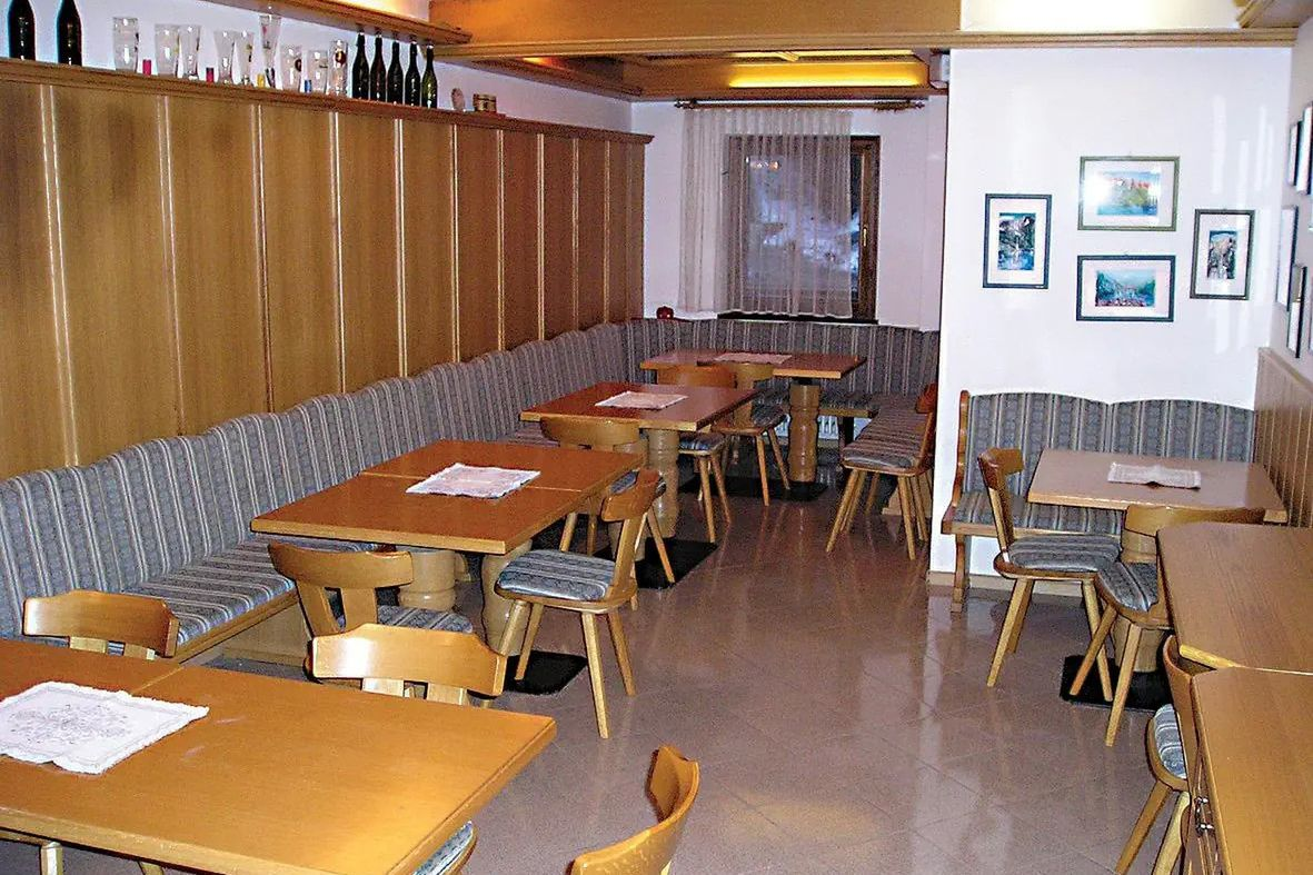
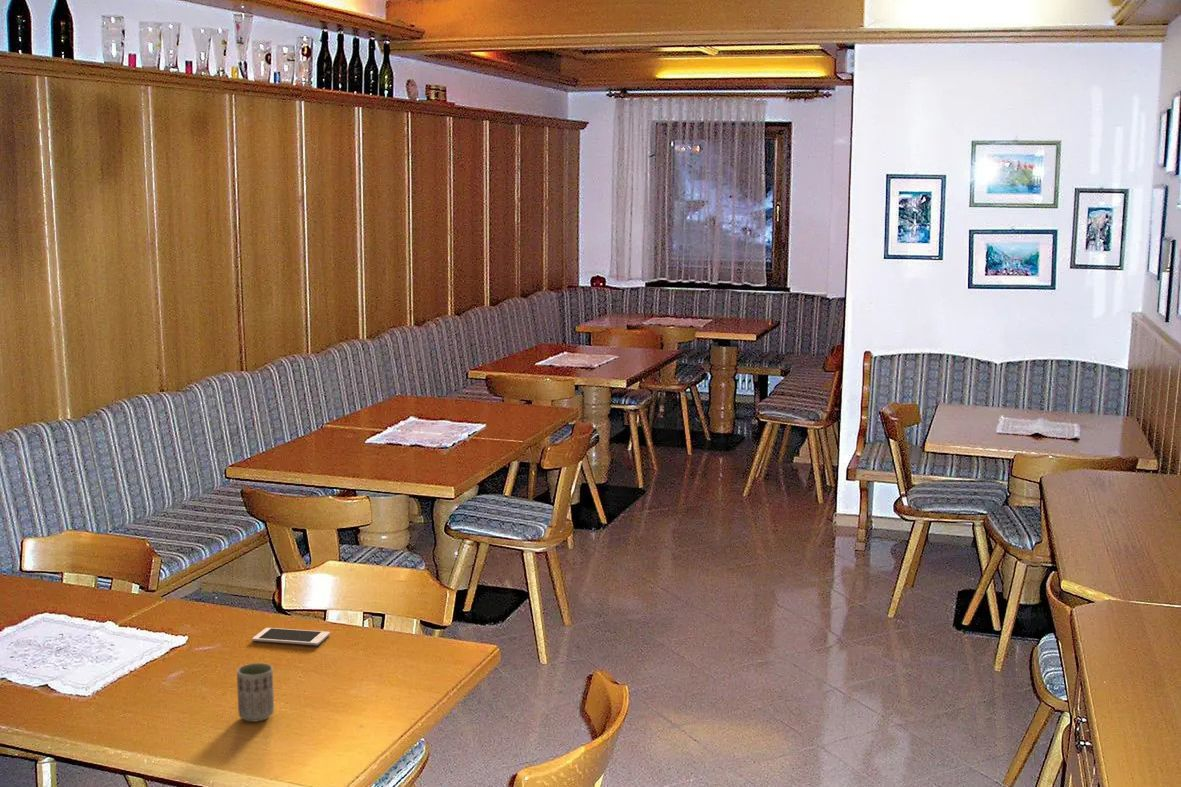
+ cup (255, 692)
+ cell phone (291, 636)
